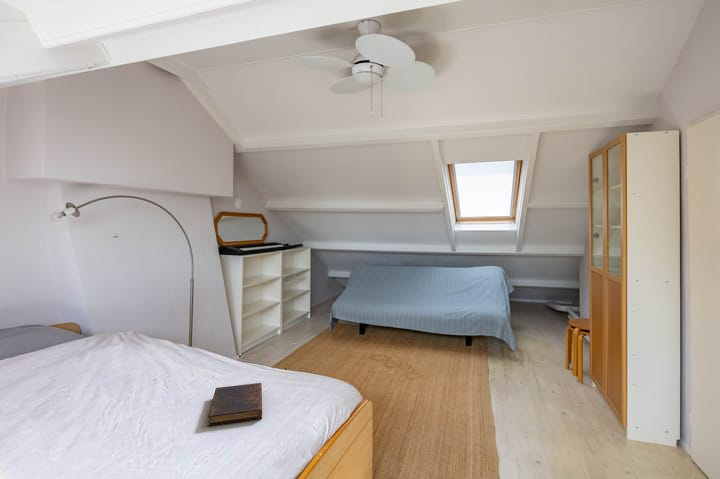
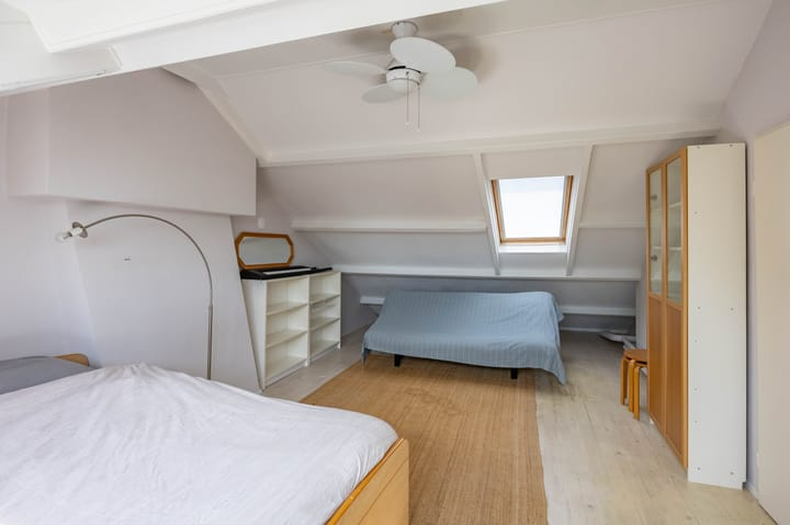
- book (237, 402)
